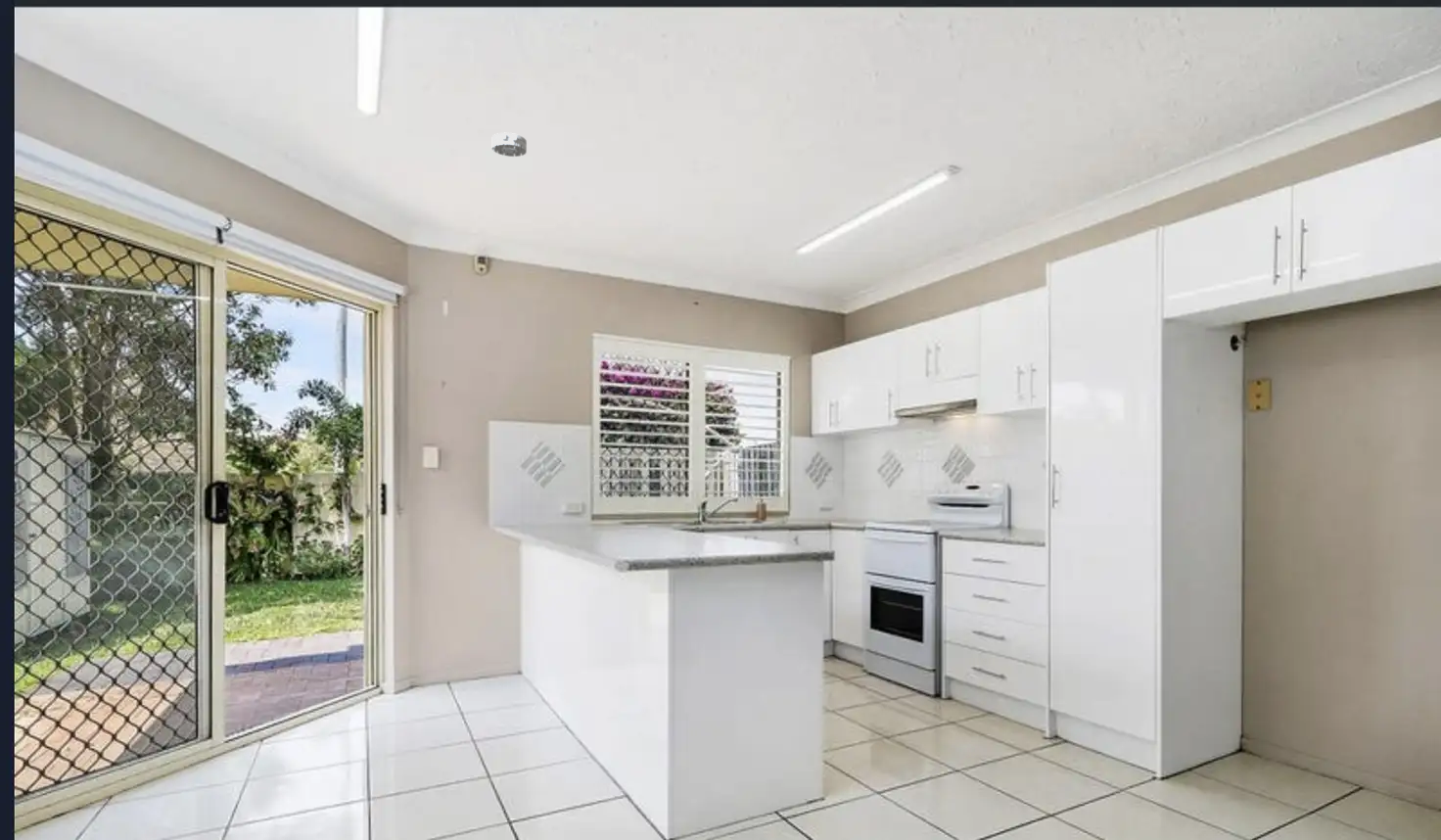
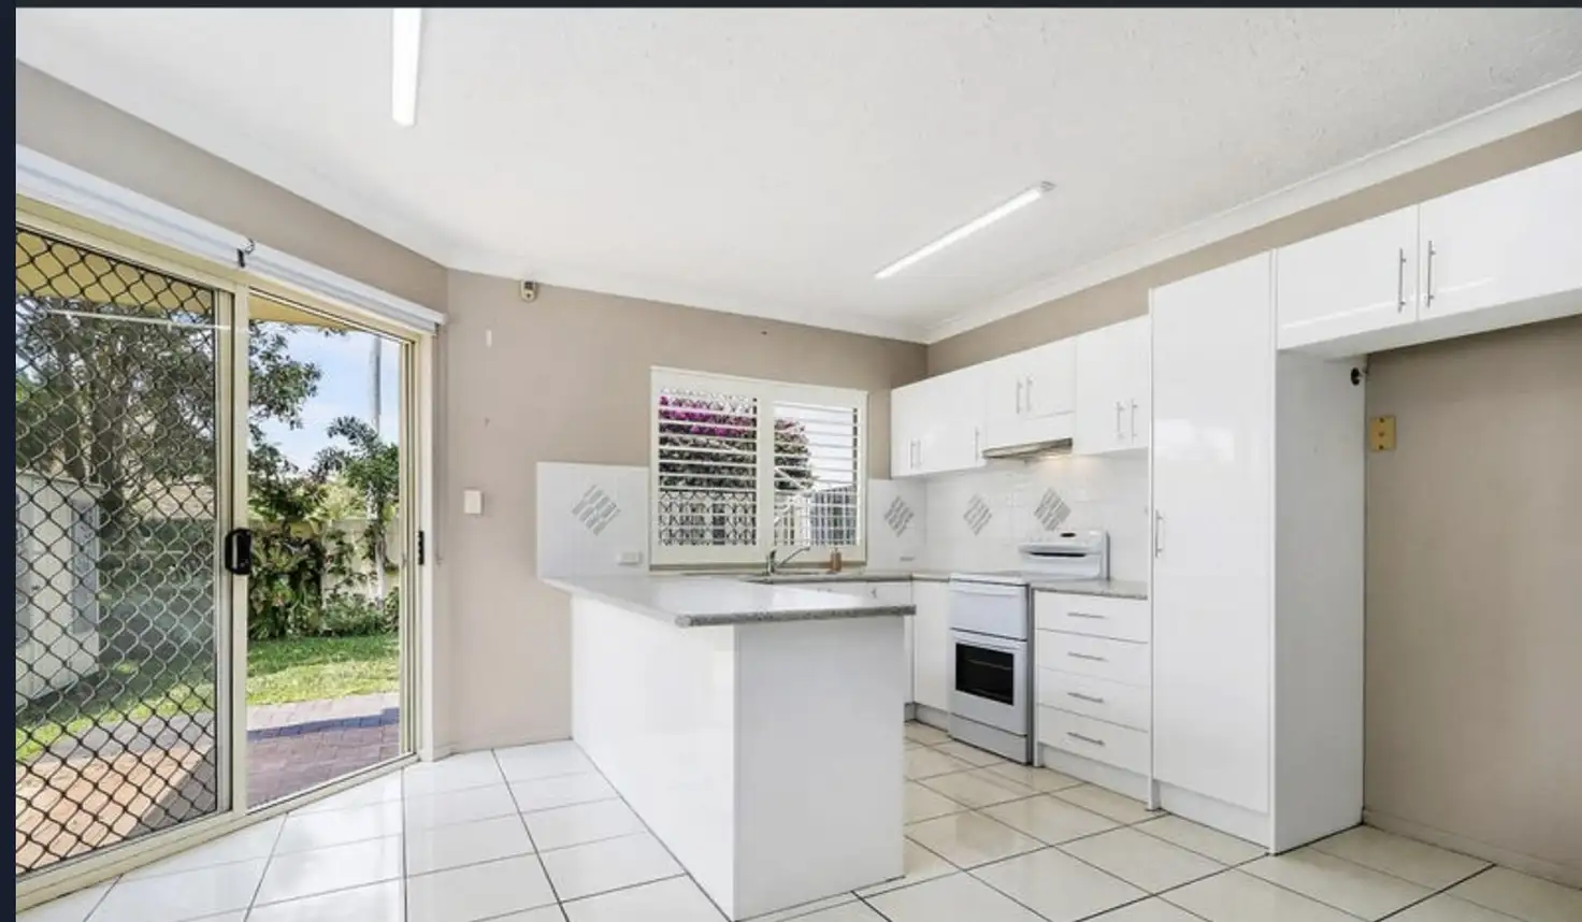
- smoke detector (509, 144)
